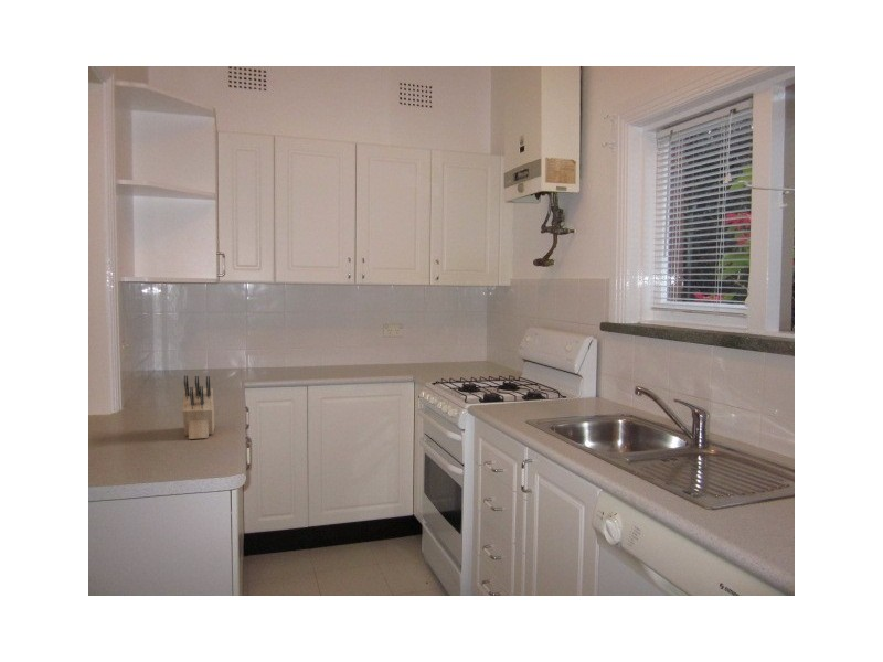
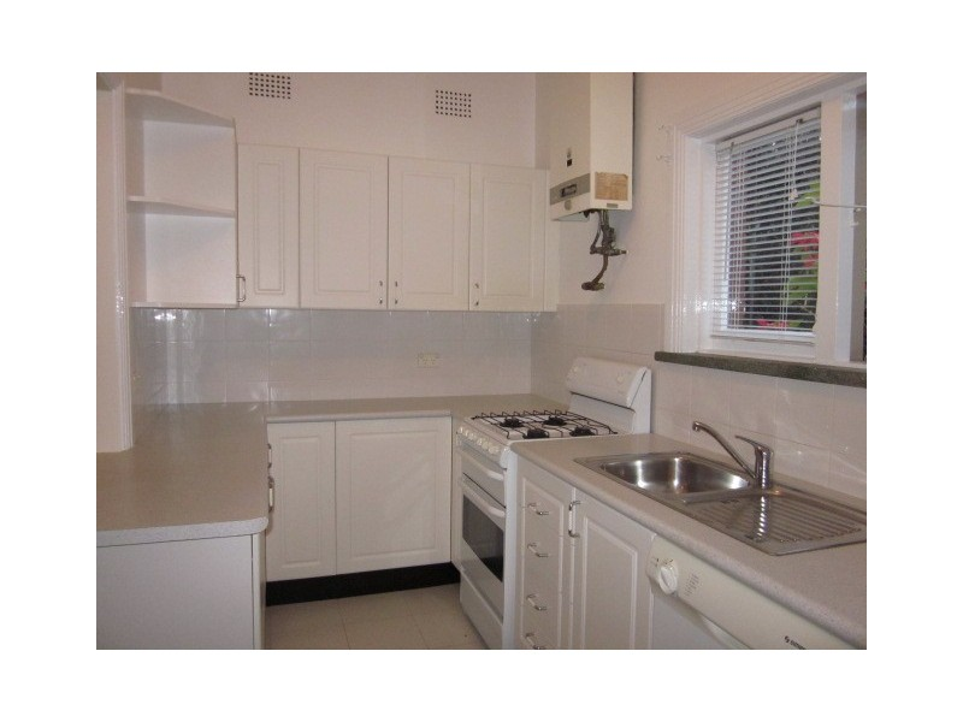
- knife block (199, 403)
